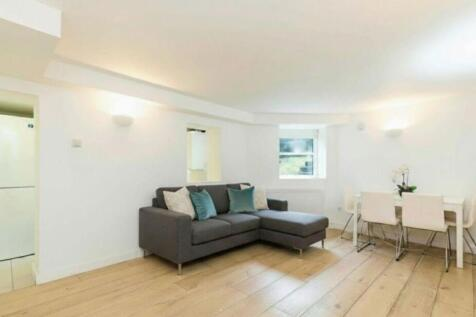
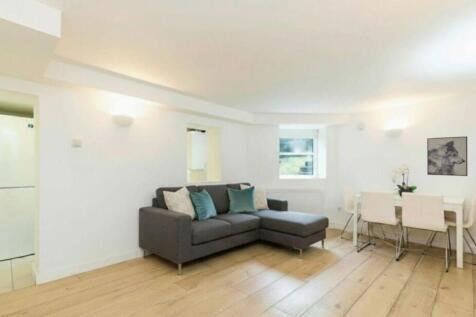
+ wall art (446, 156)
